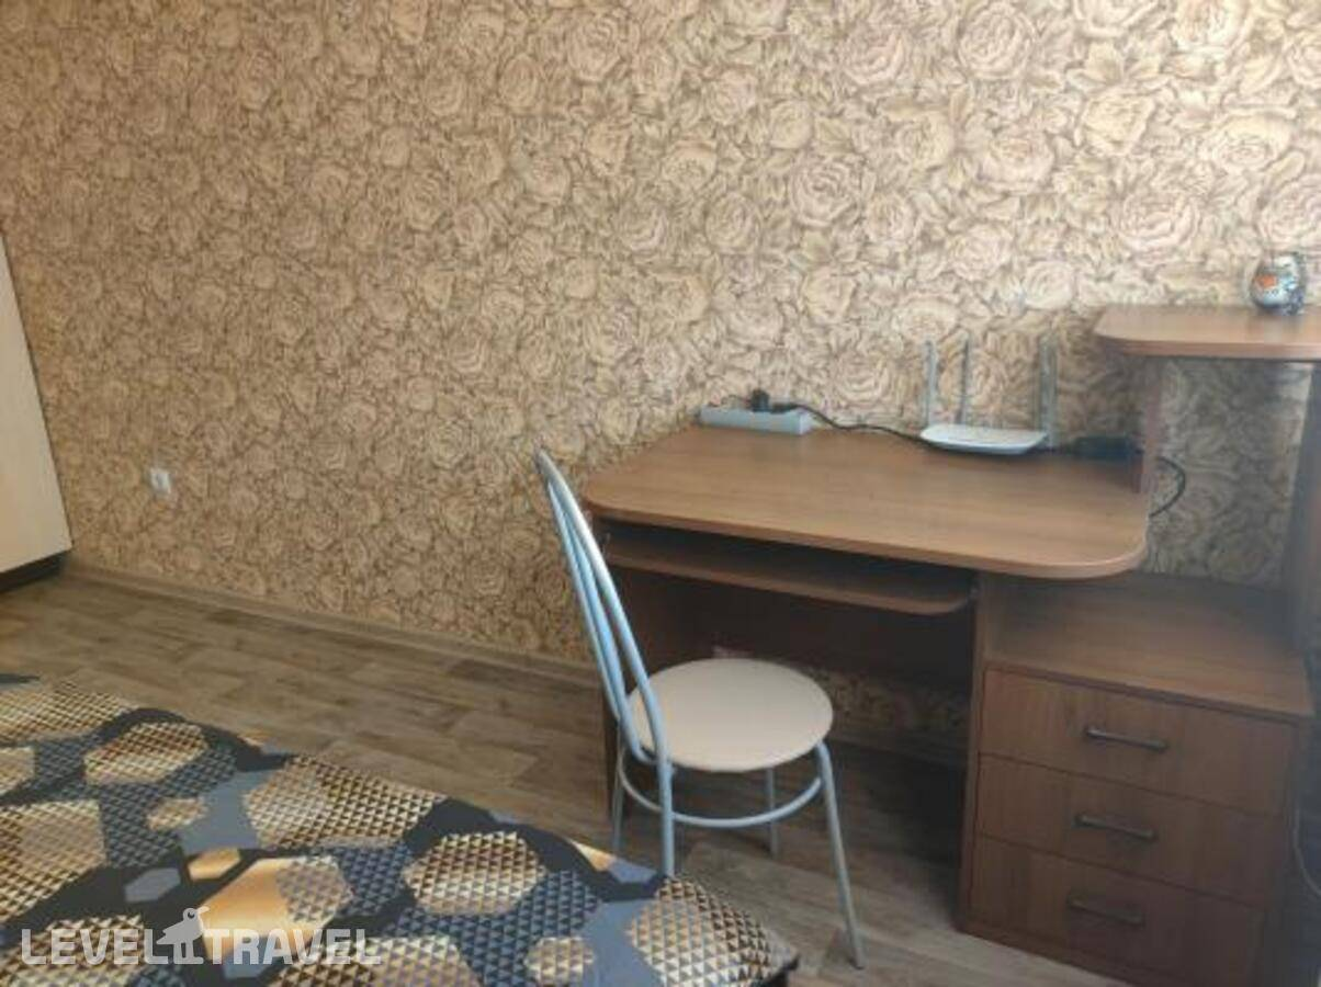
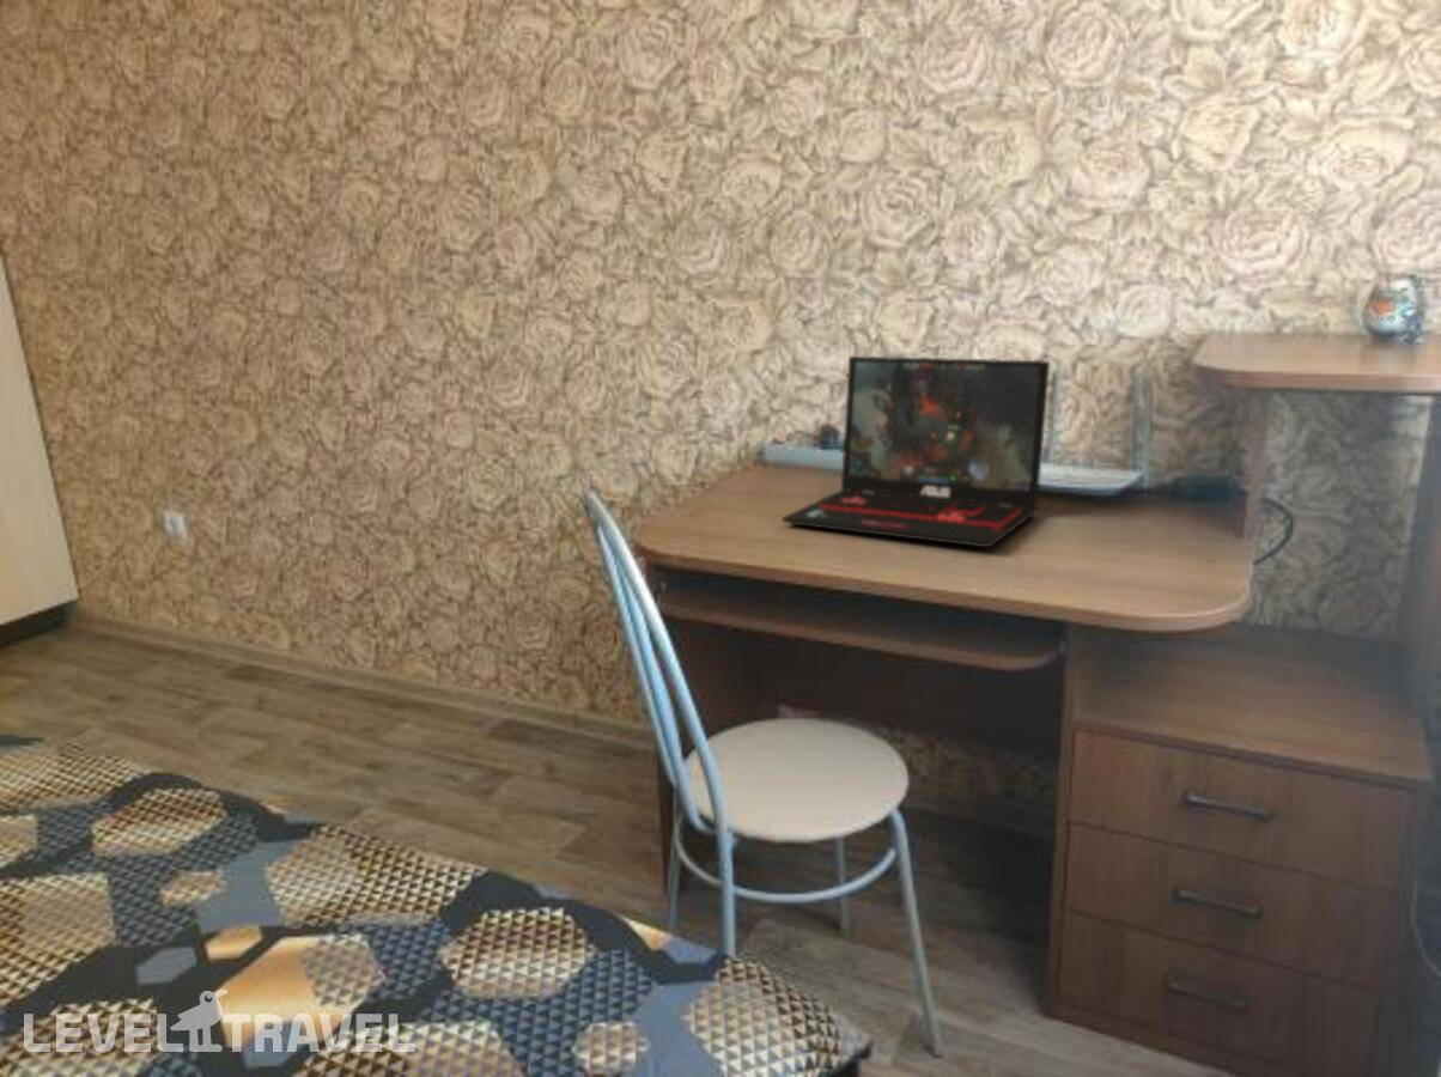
+ laptop (913, 444)
